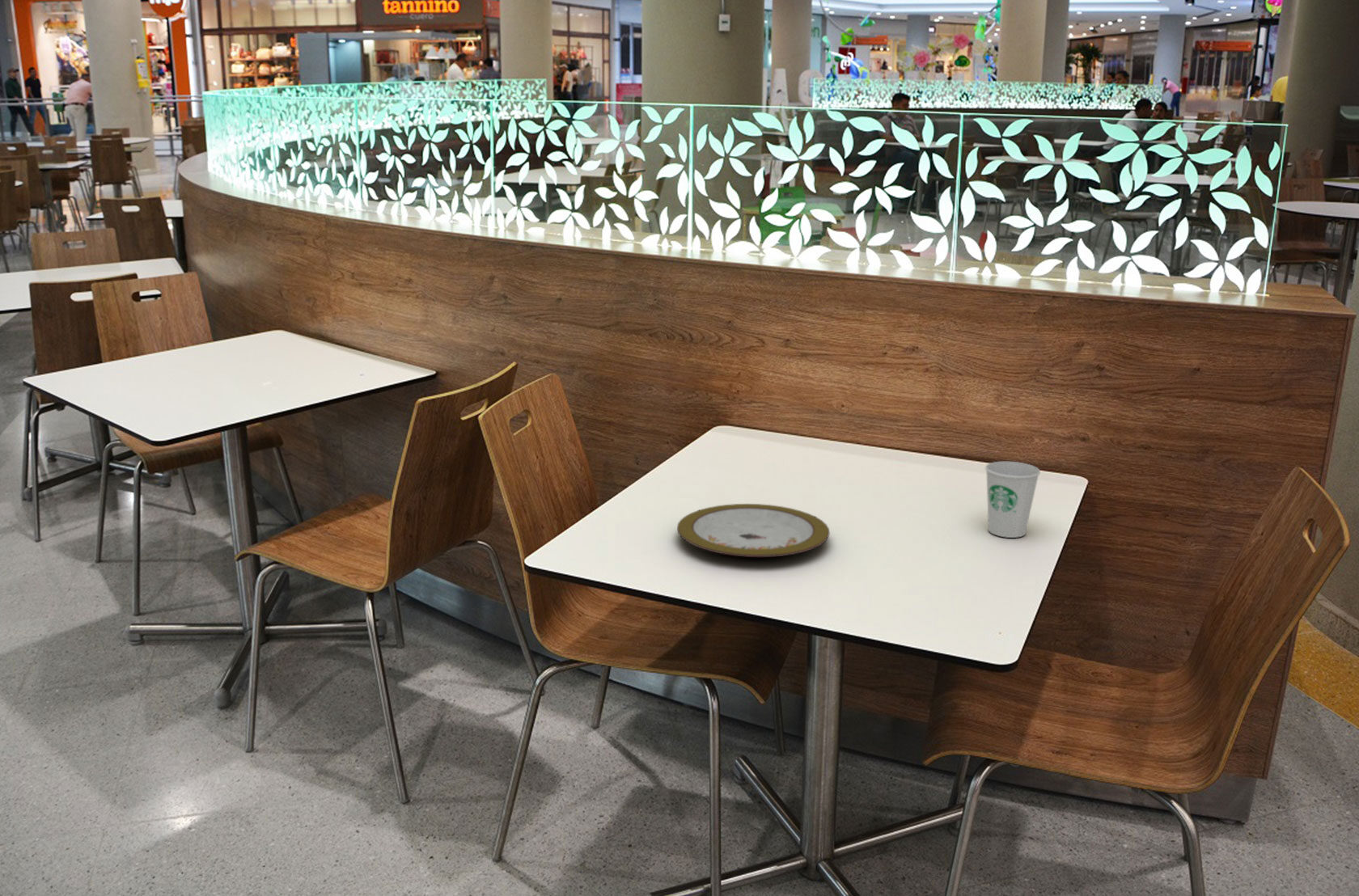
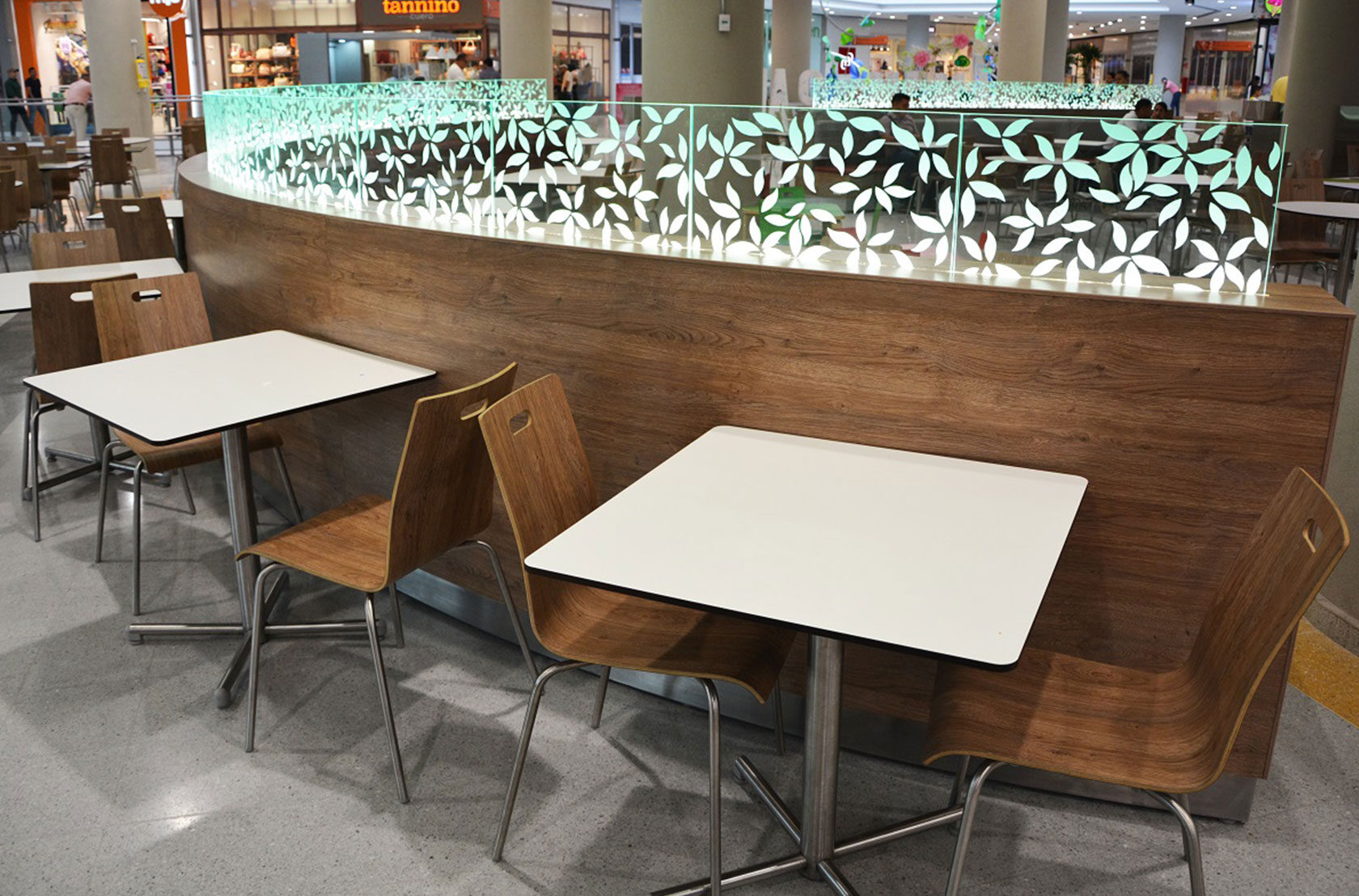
- paper cup (1010, 500)
- plate (752, 534)
